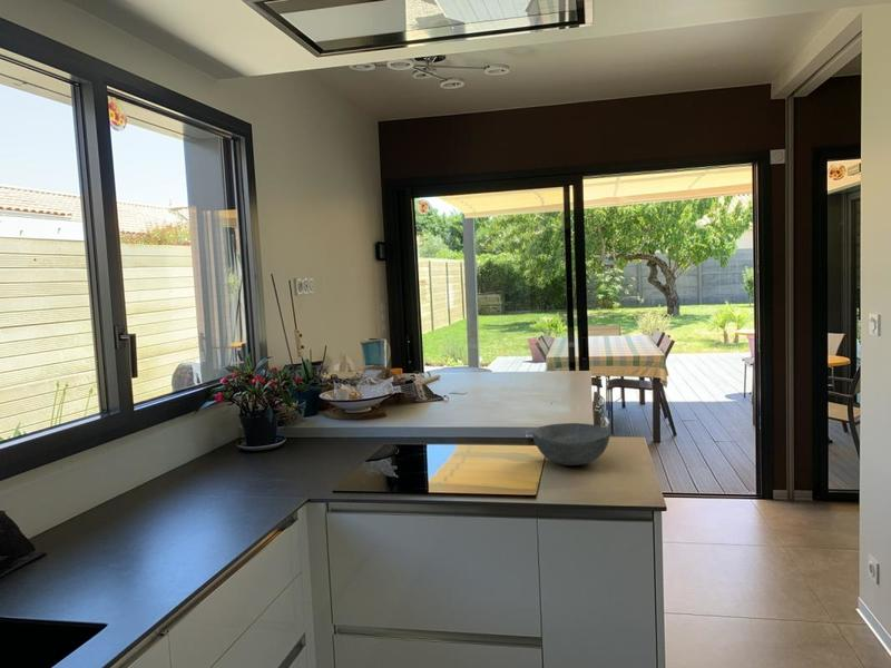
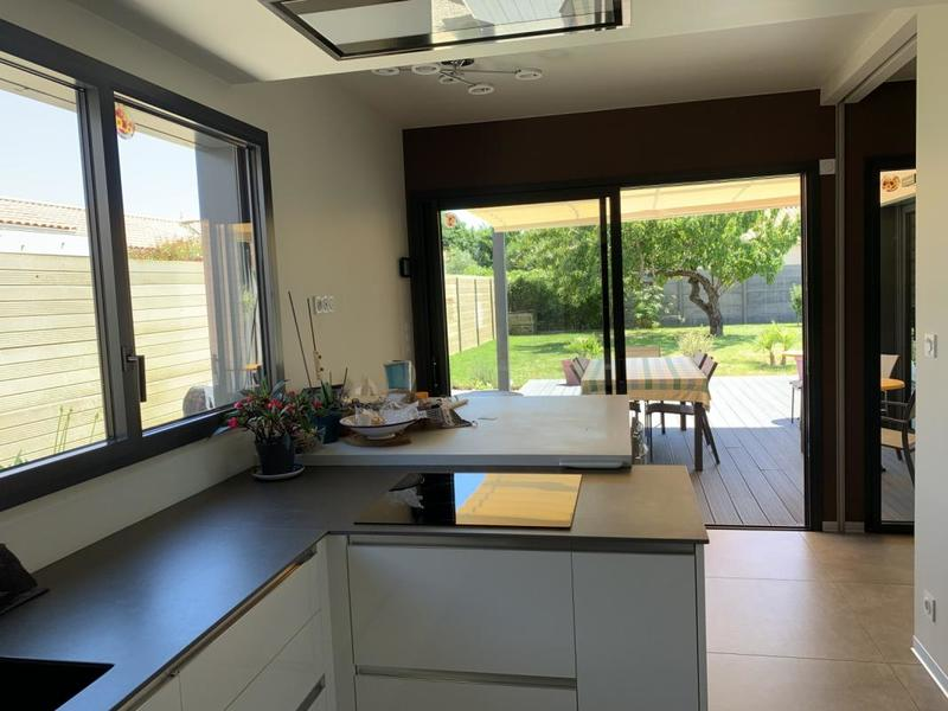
- bowl (571, 446)
